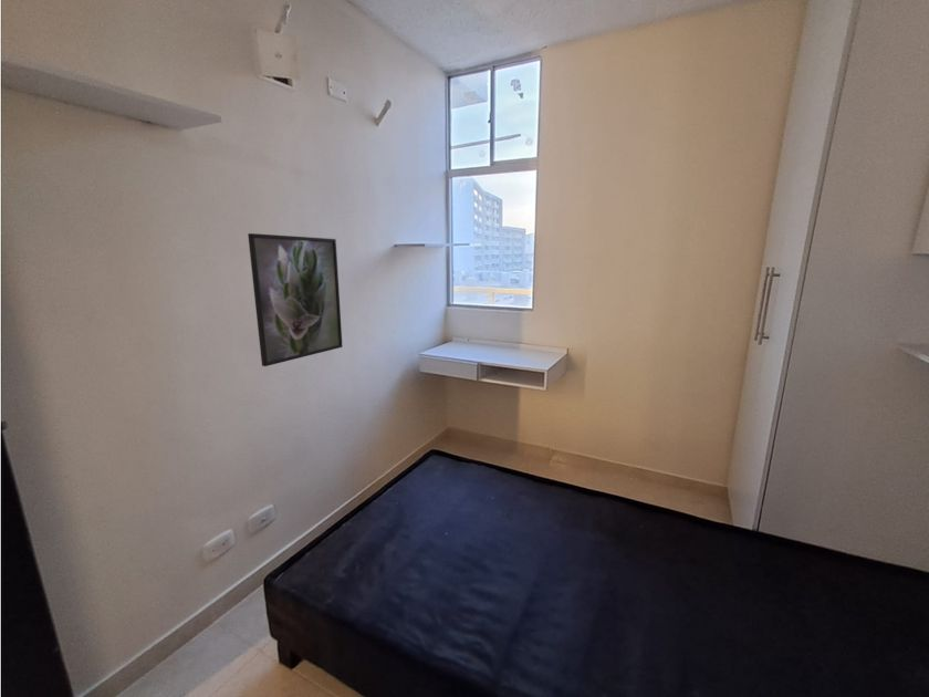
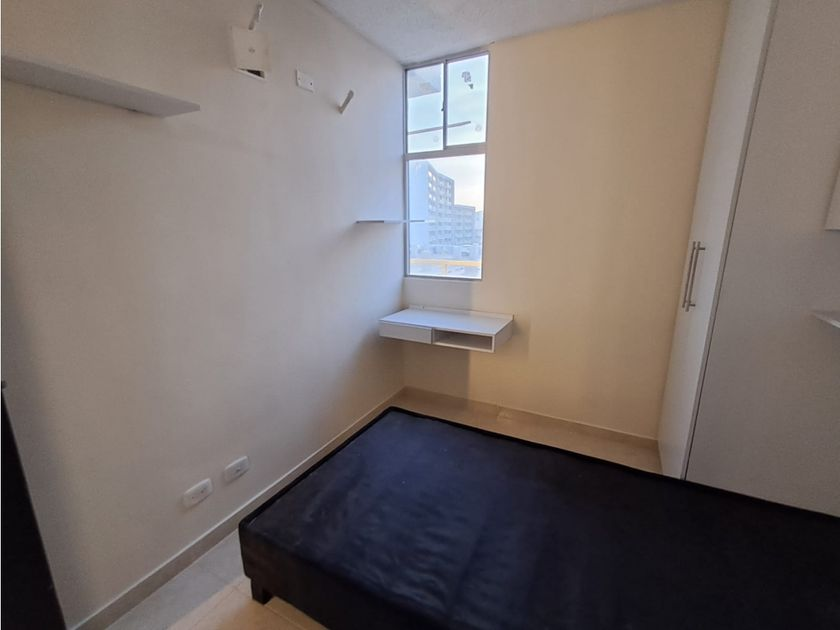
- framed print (301, 298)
